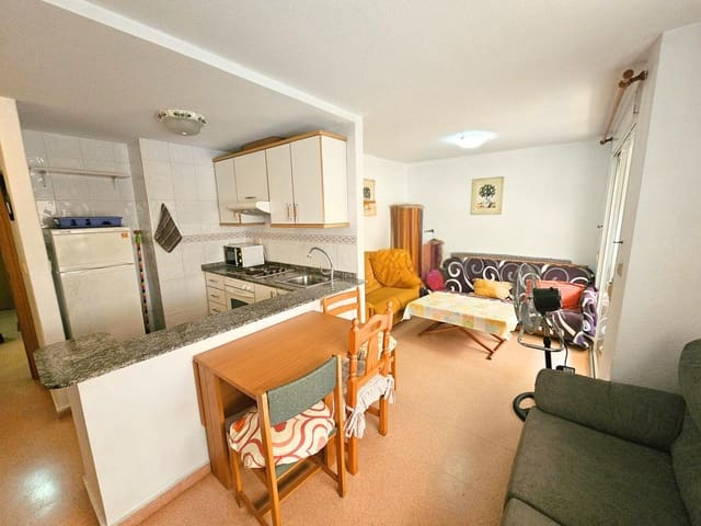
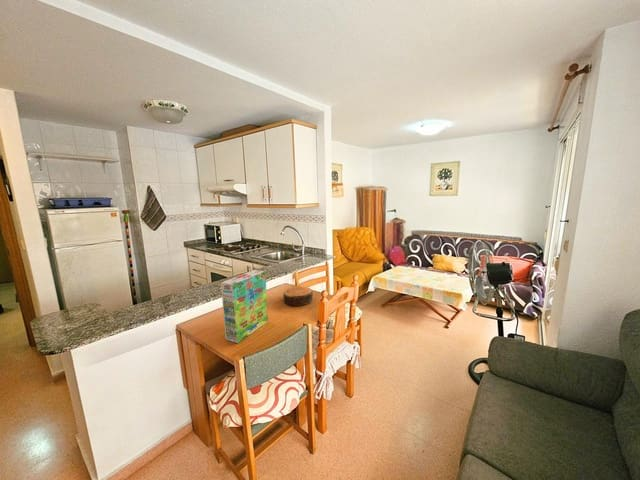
+ cereal box (246, 303)
+ bowl (298, 294)
